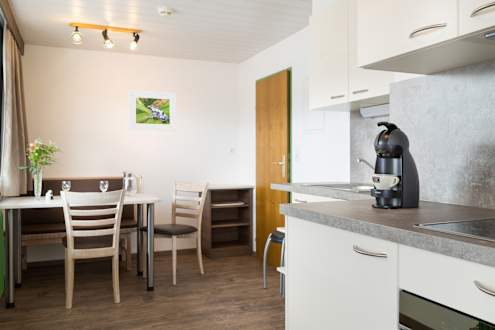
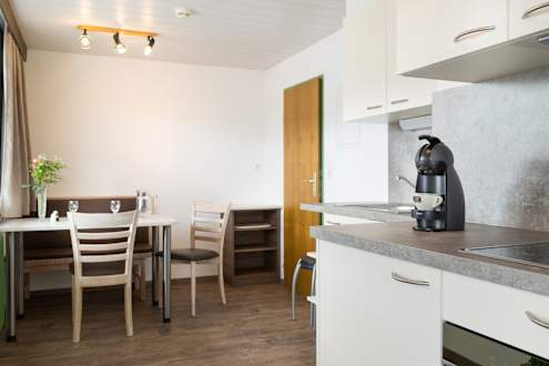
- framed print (152, 111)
